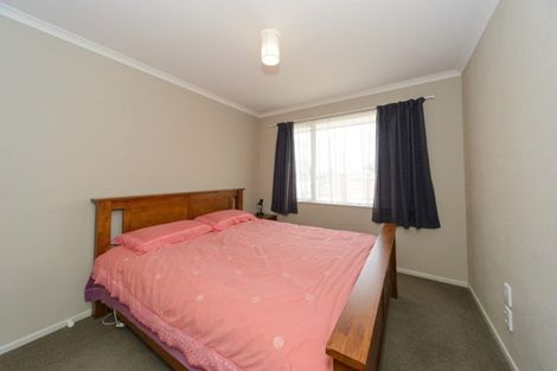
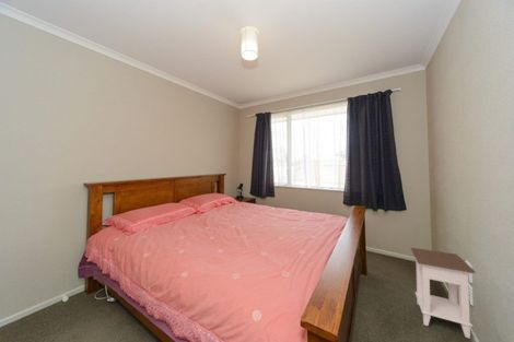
+ nightstand (441, 281)
